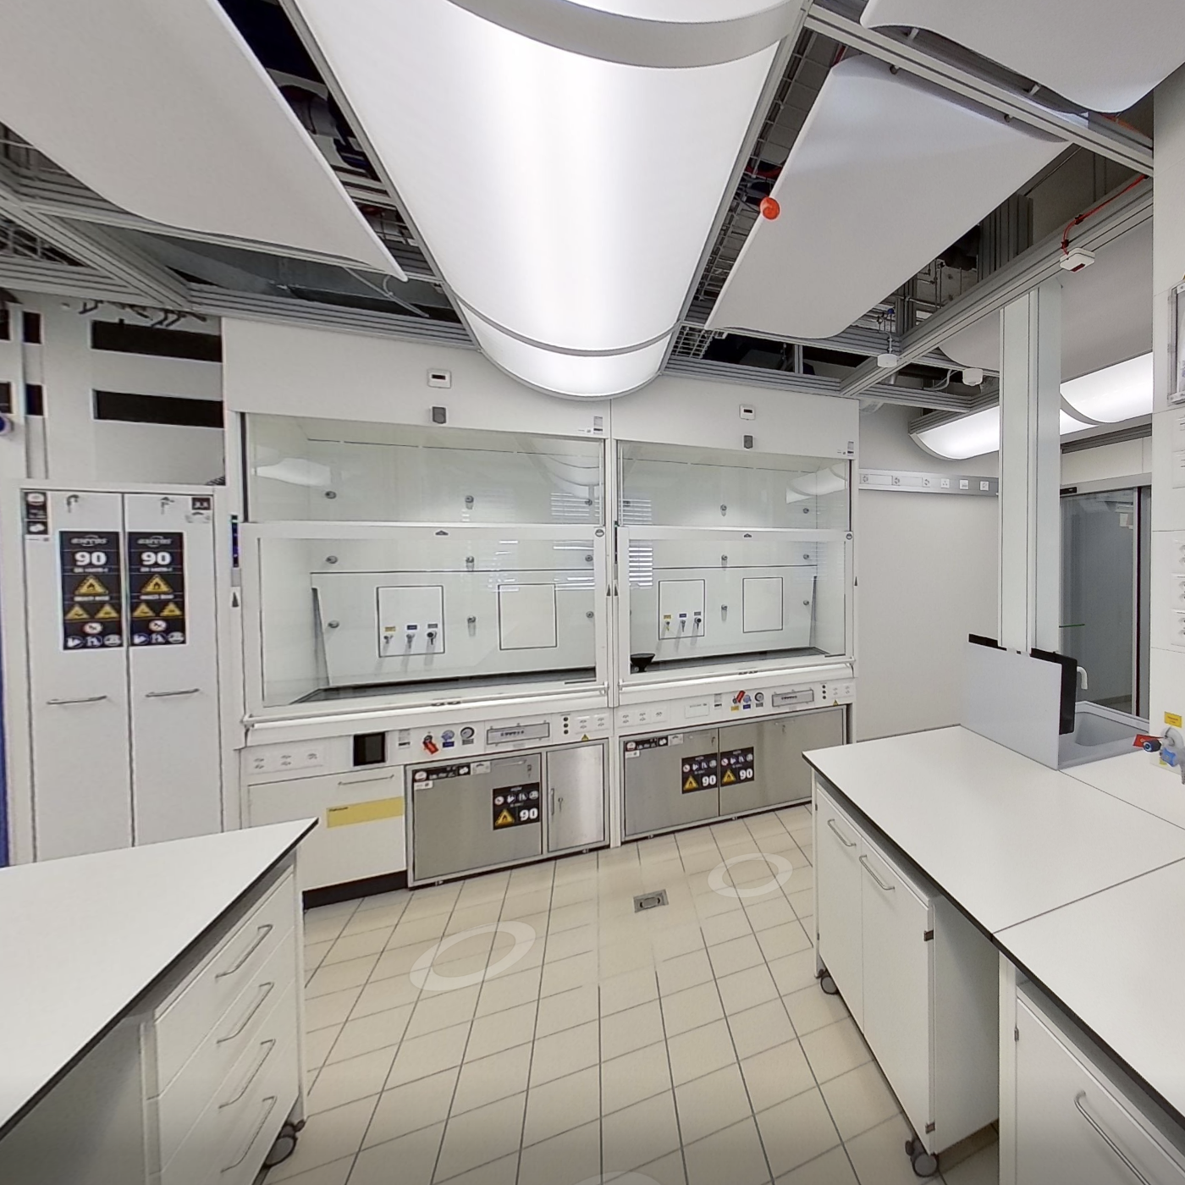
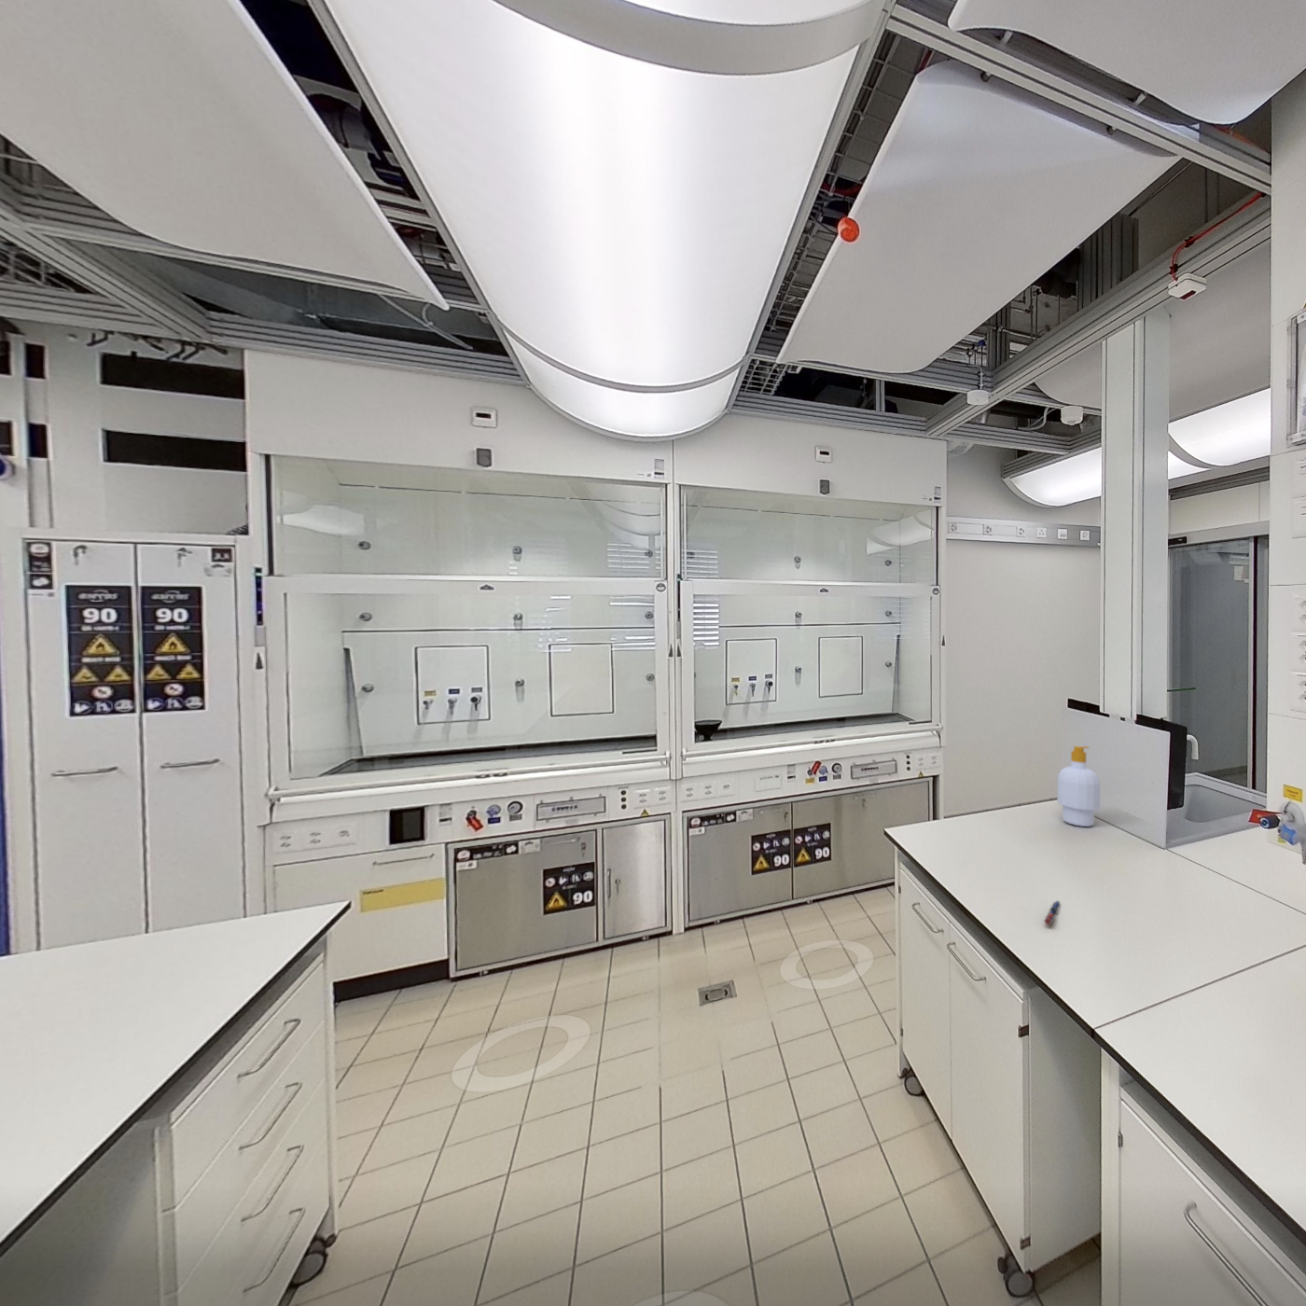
+ pen (1052, 910)
+ soap bottle (1079, 785)
